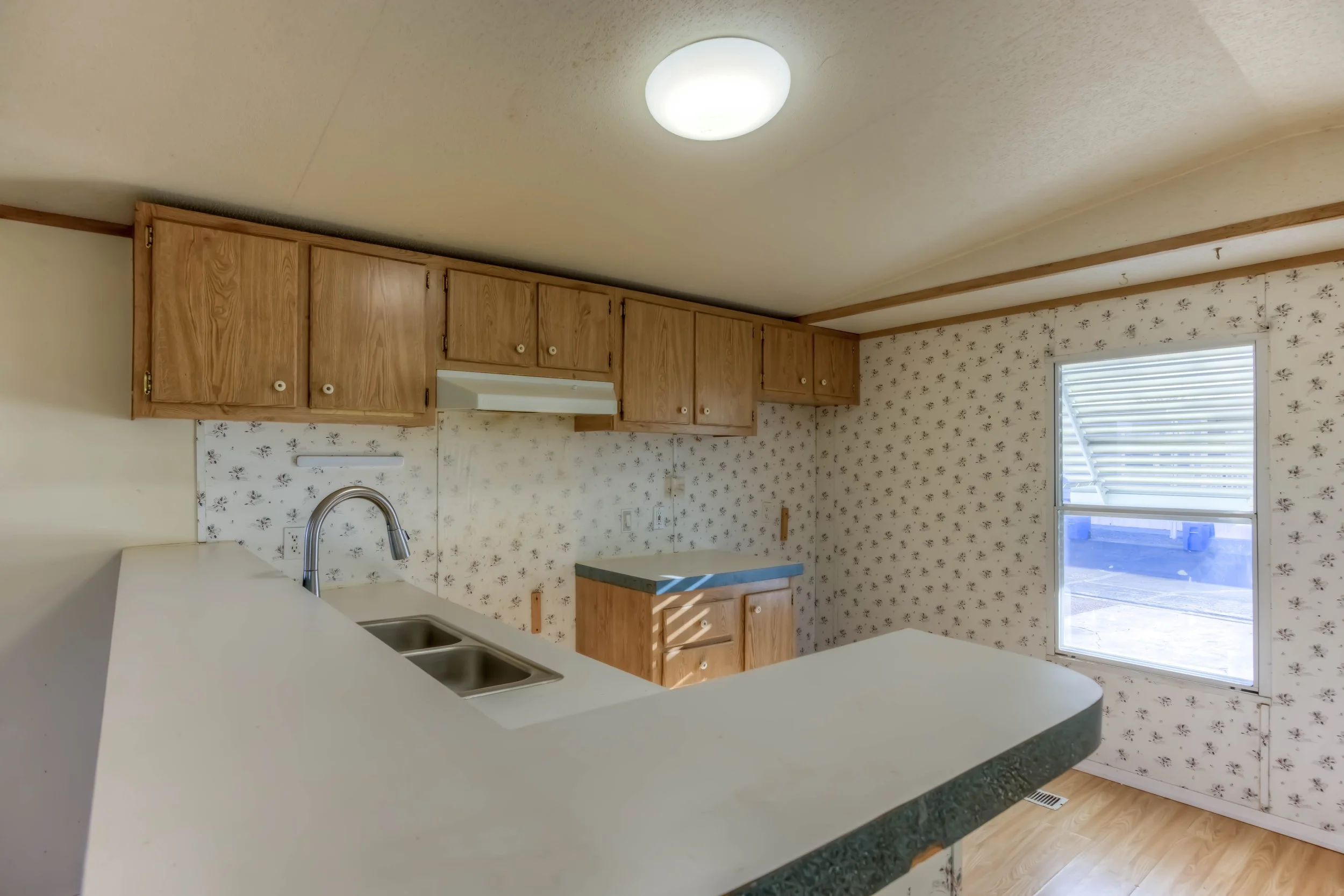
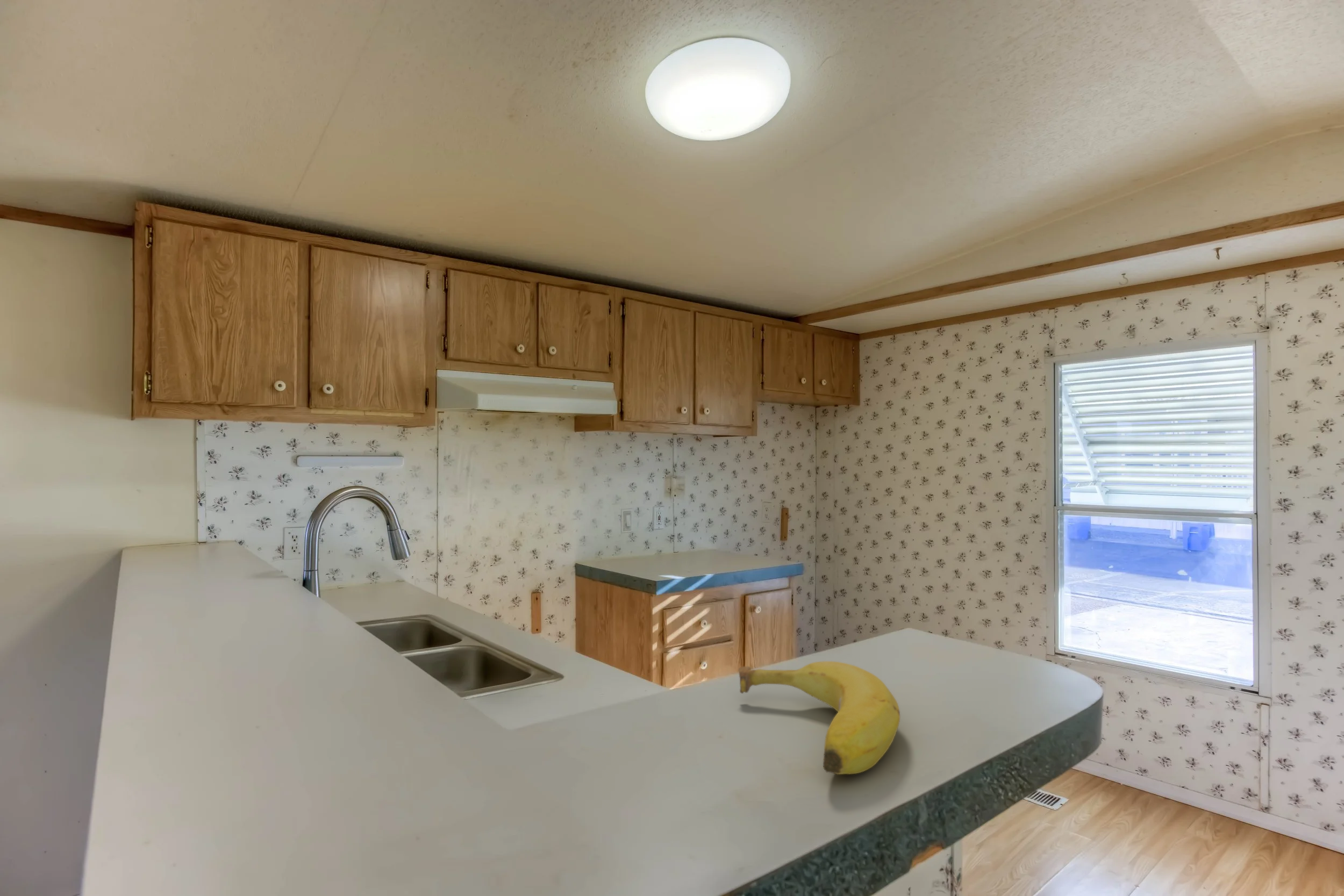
+ fruit (808, 694)
